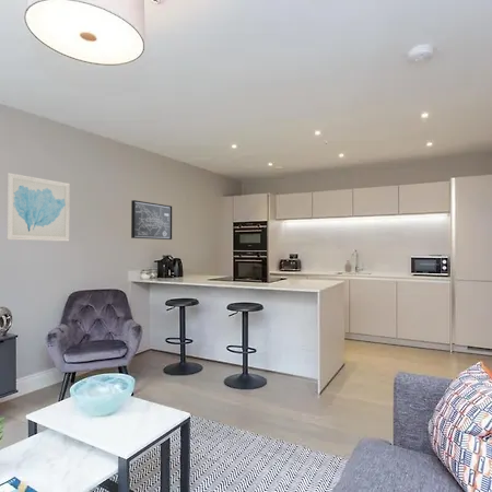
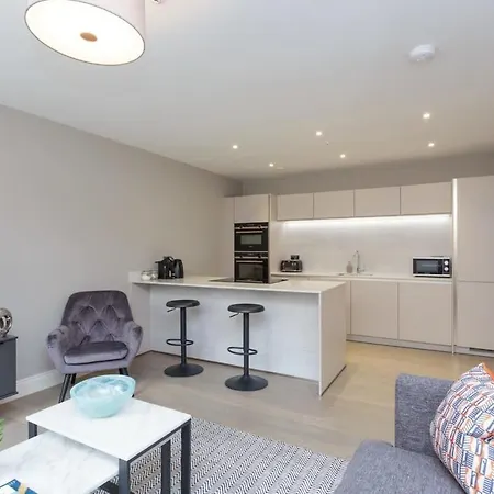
- wall art (152, 221)
- wall art (40, 209)
